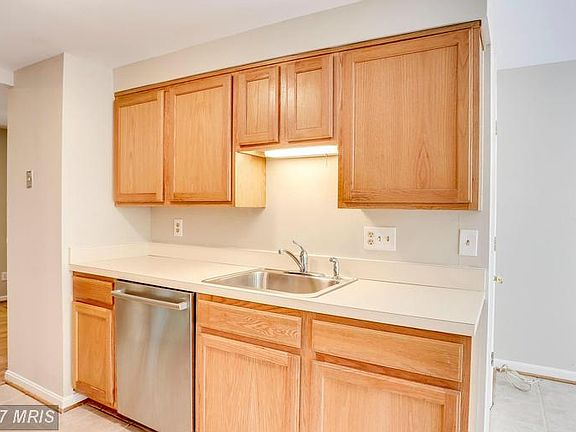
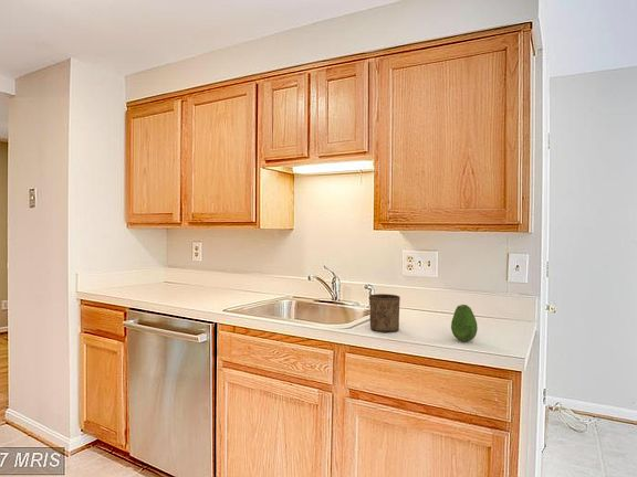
+ cup (384, 312)
+ fruit (463, 322)
